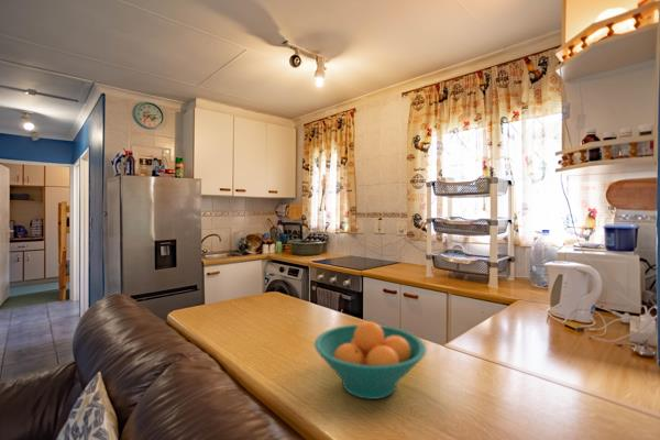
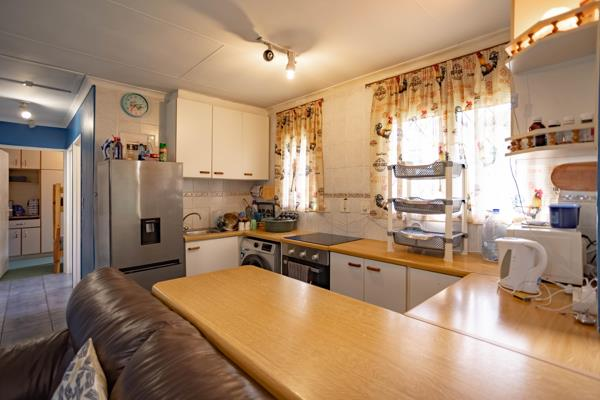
- fruit bowl (369, 354)
